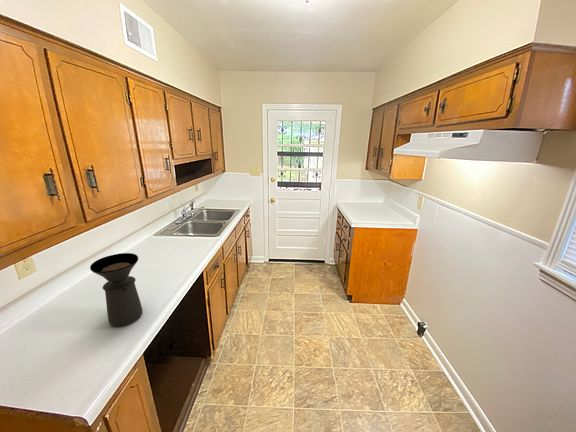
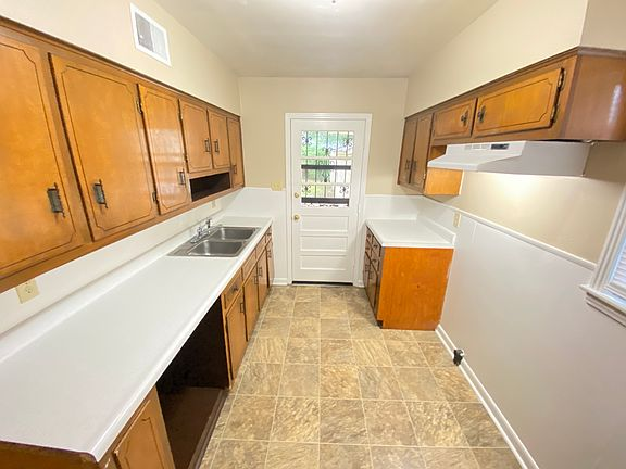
- coffee maker (120, 290)
